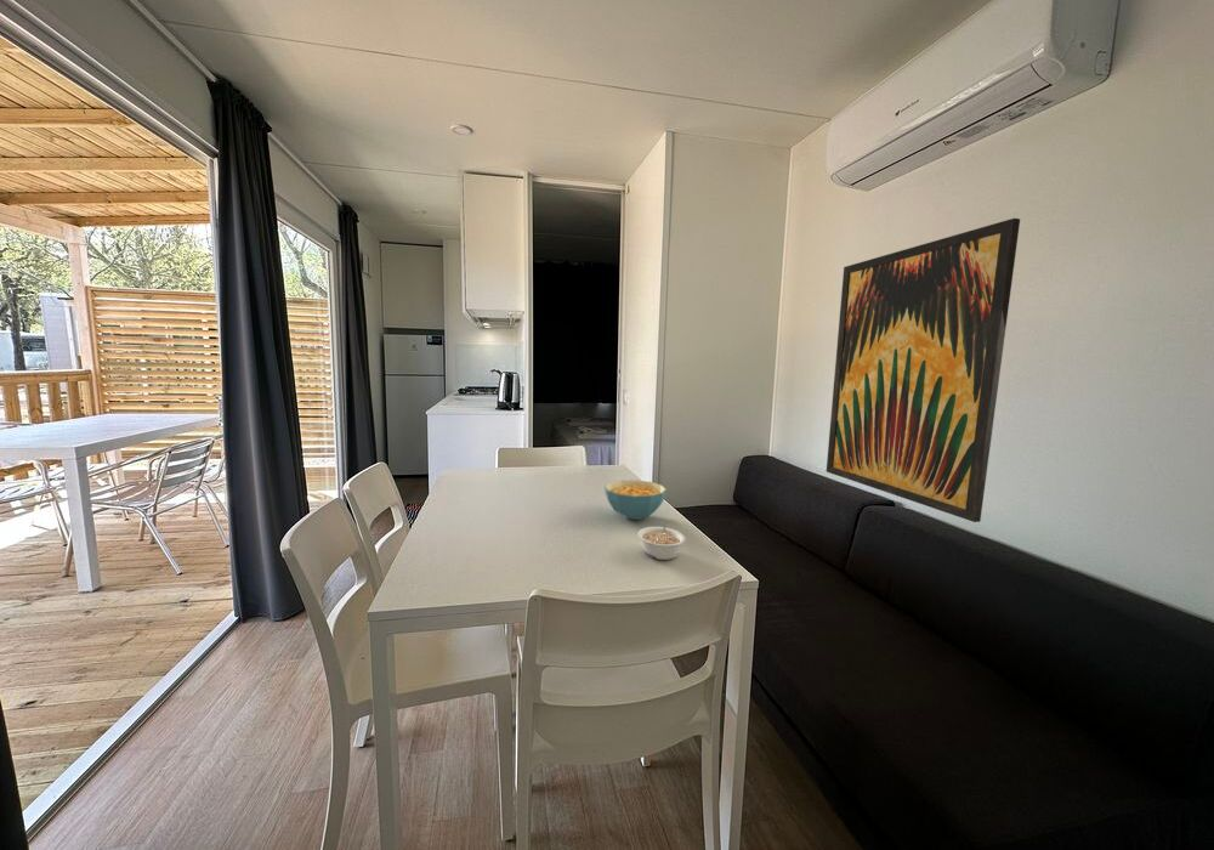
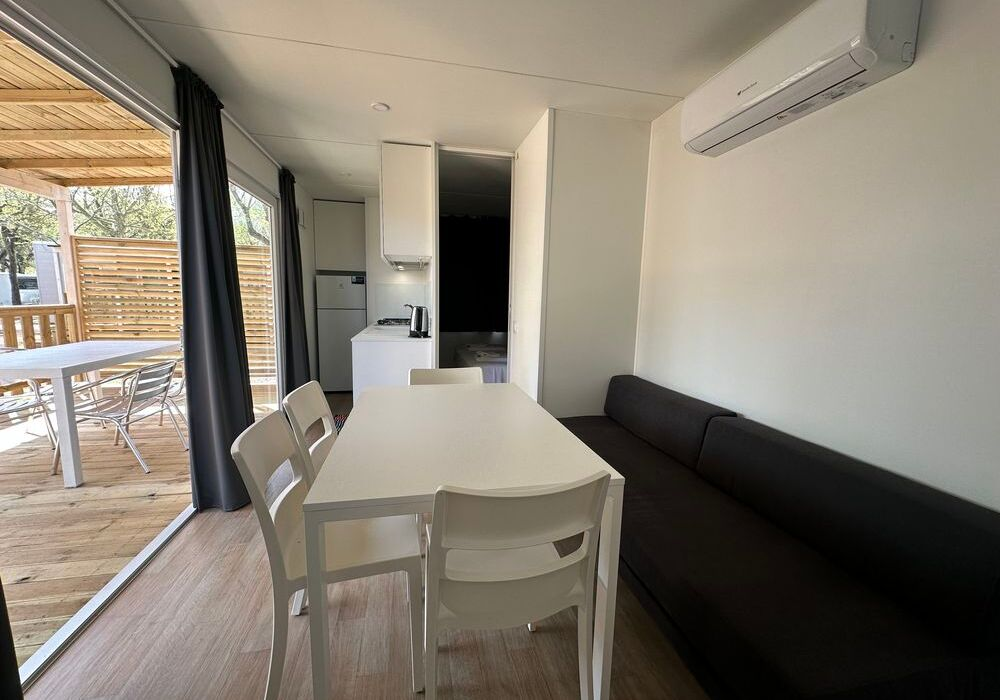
- cereal bowl (634, 501)
- legume (659, 542)
- wall art (901, 374)
